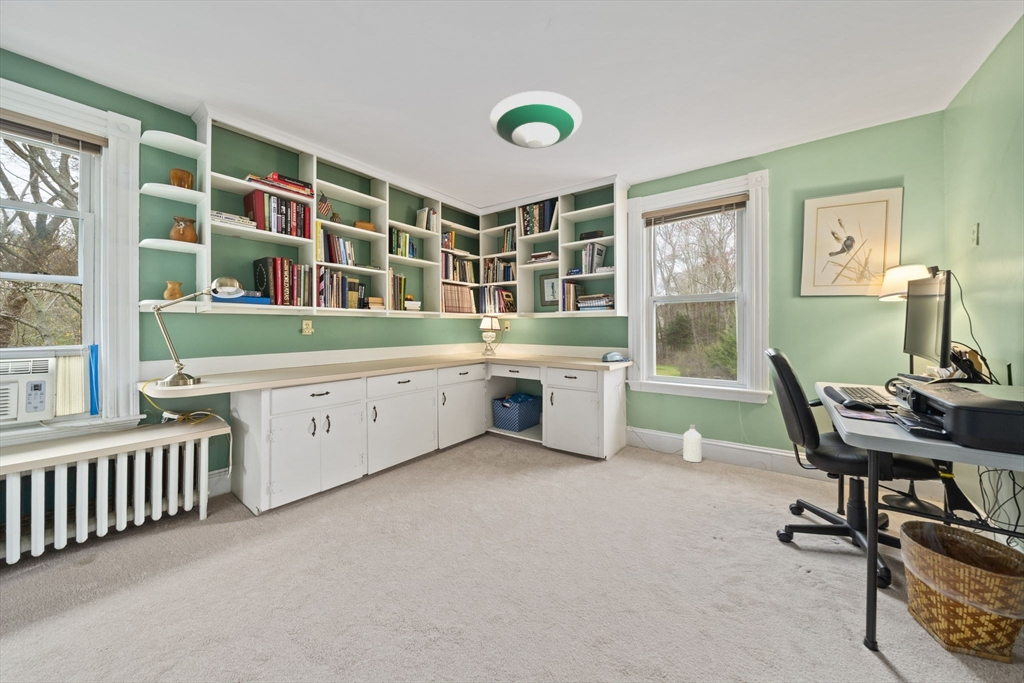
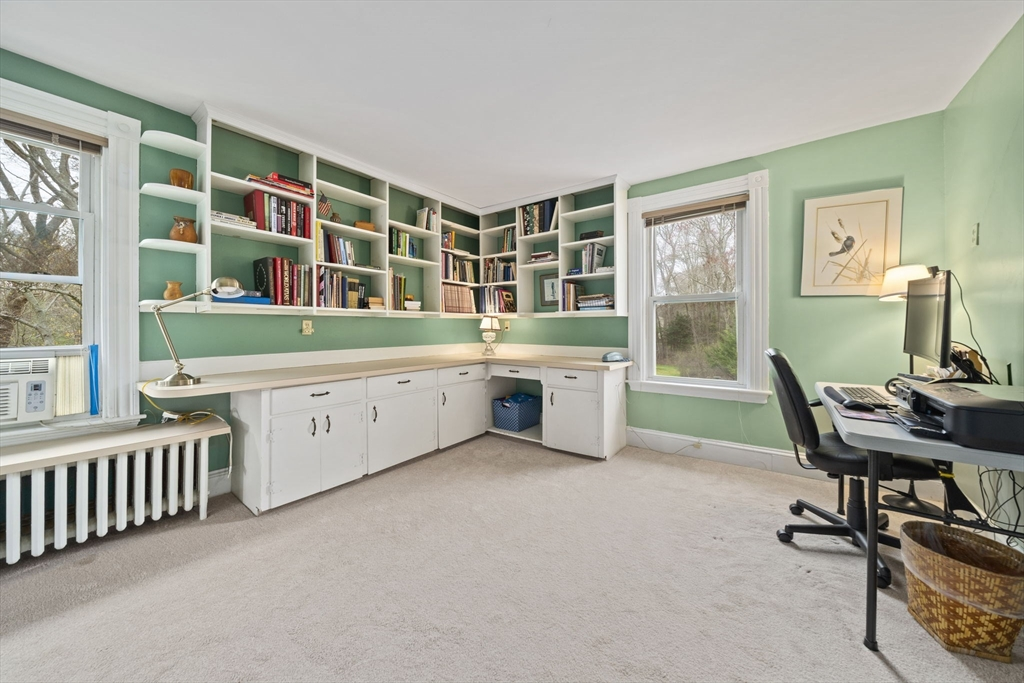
- bottle (692, 442)
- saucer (535, 132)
